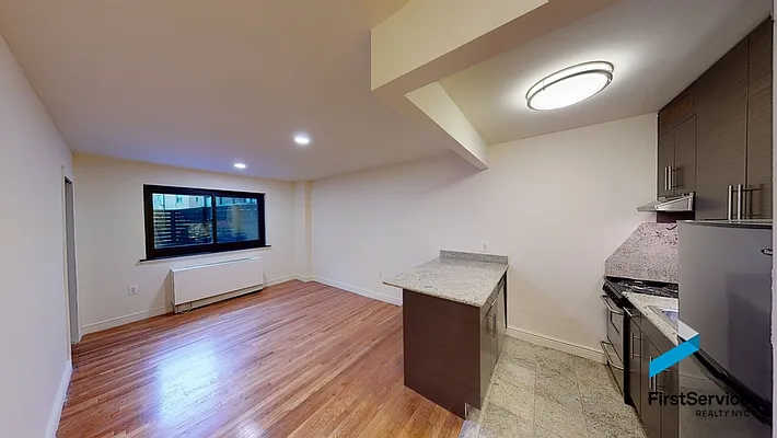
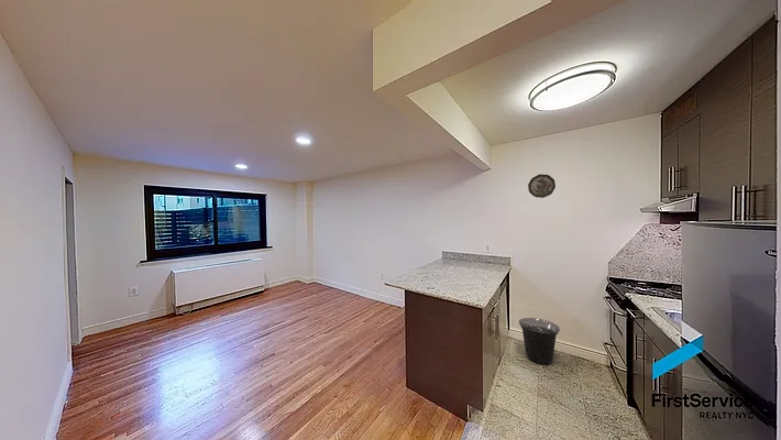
+ trash can (538, 341)
+ decorative plate (541, 186)
